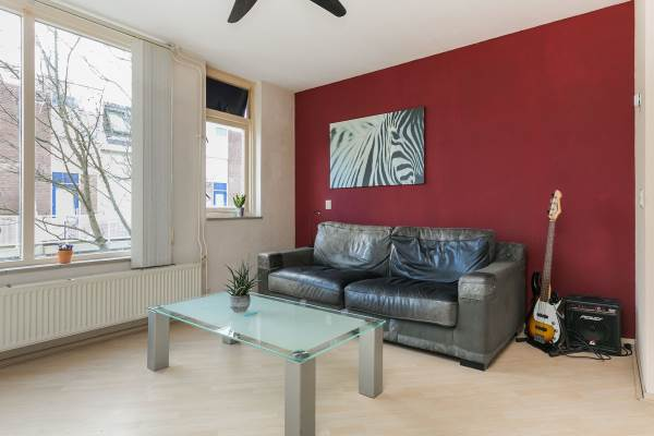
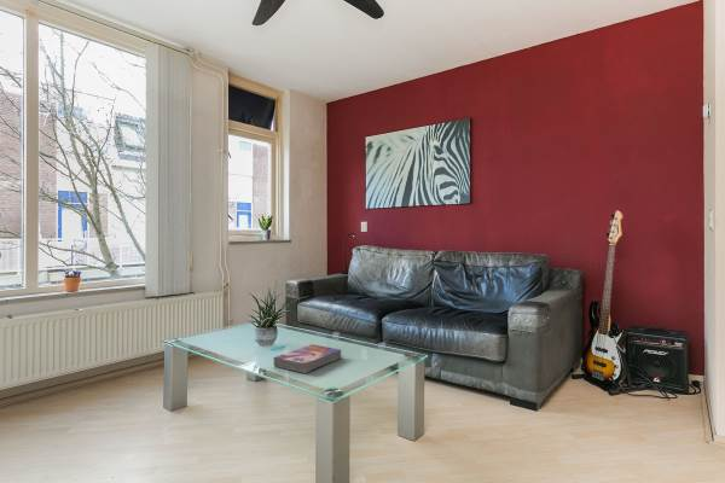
+ textbook (308, 357)
